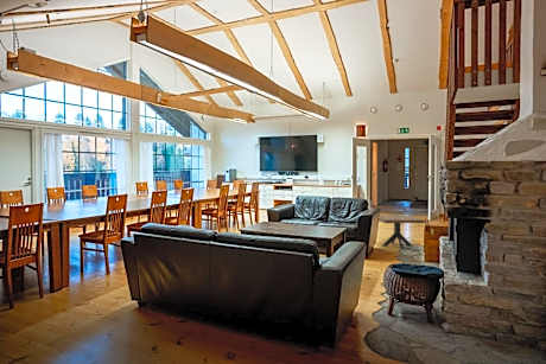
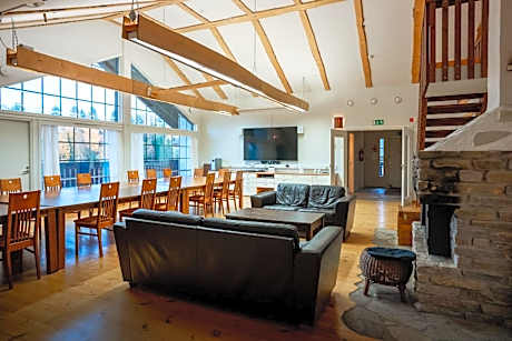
- side table (396, 231)
